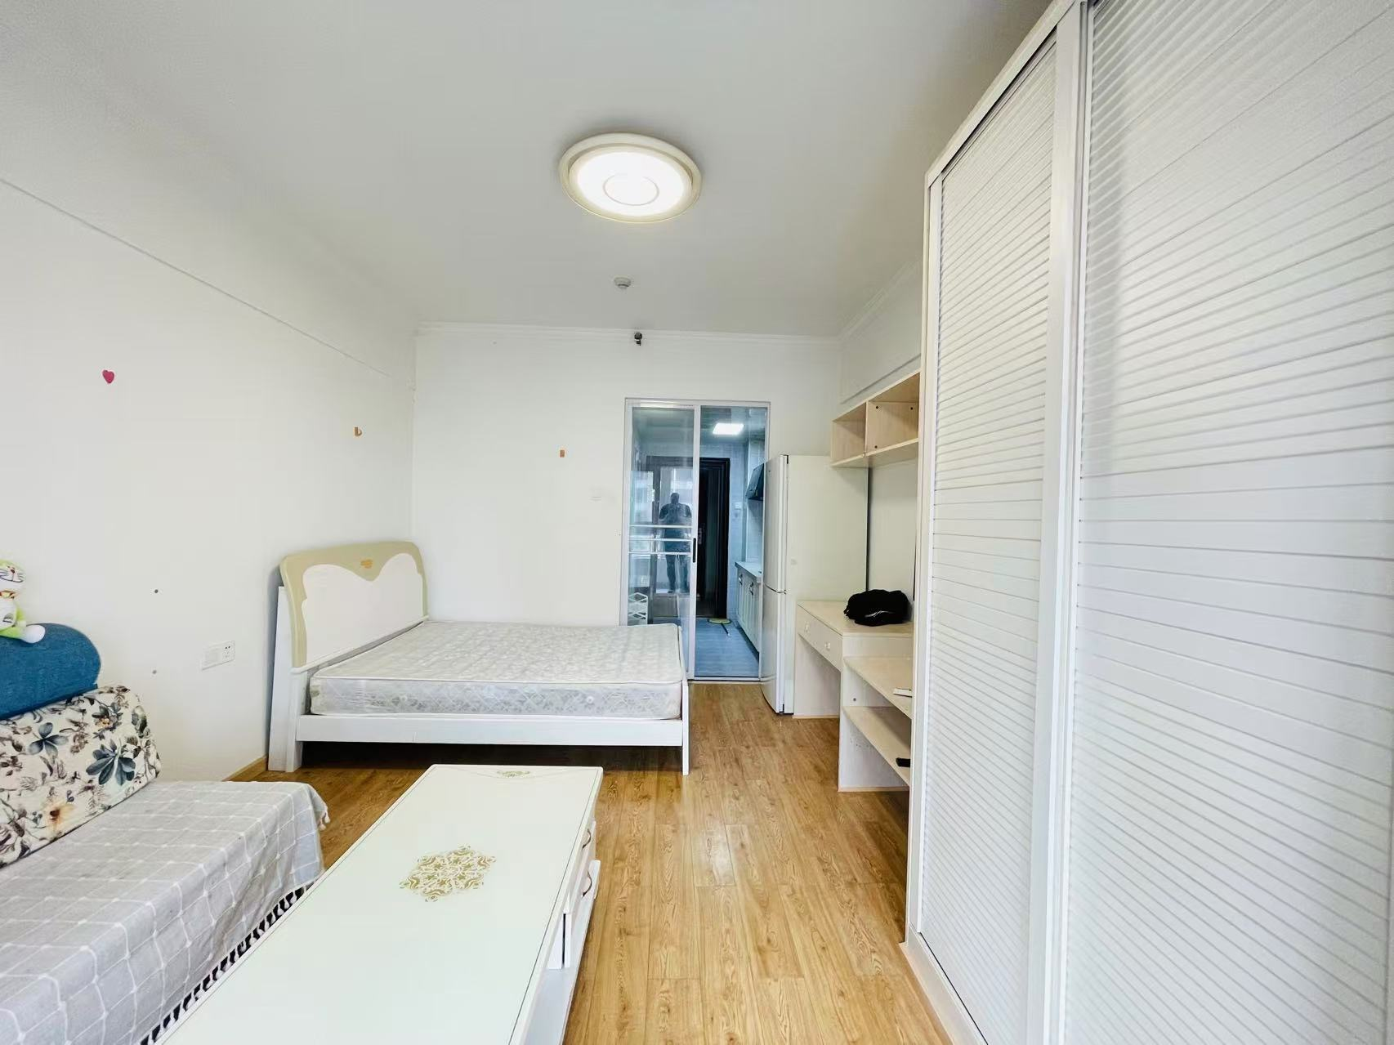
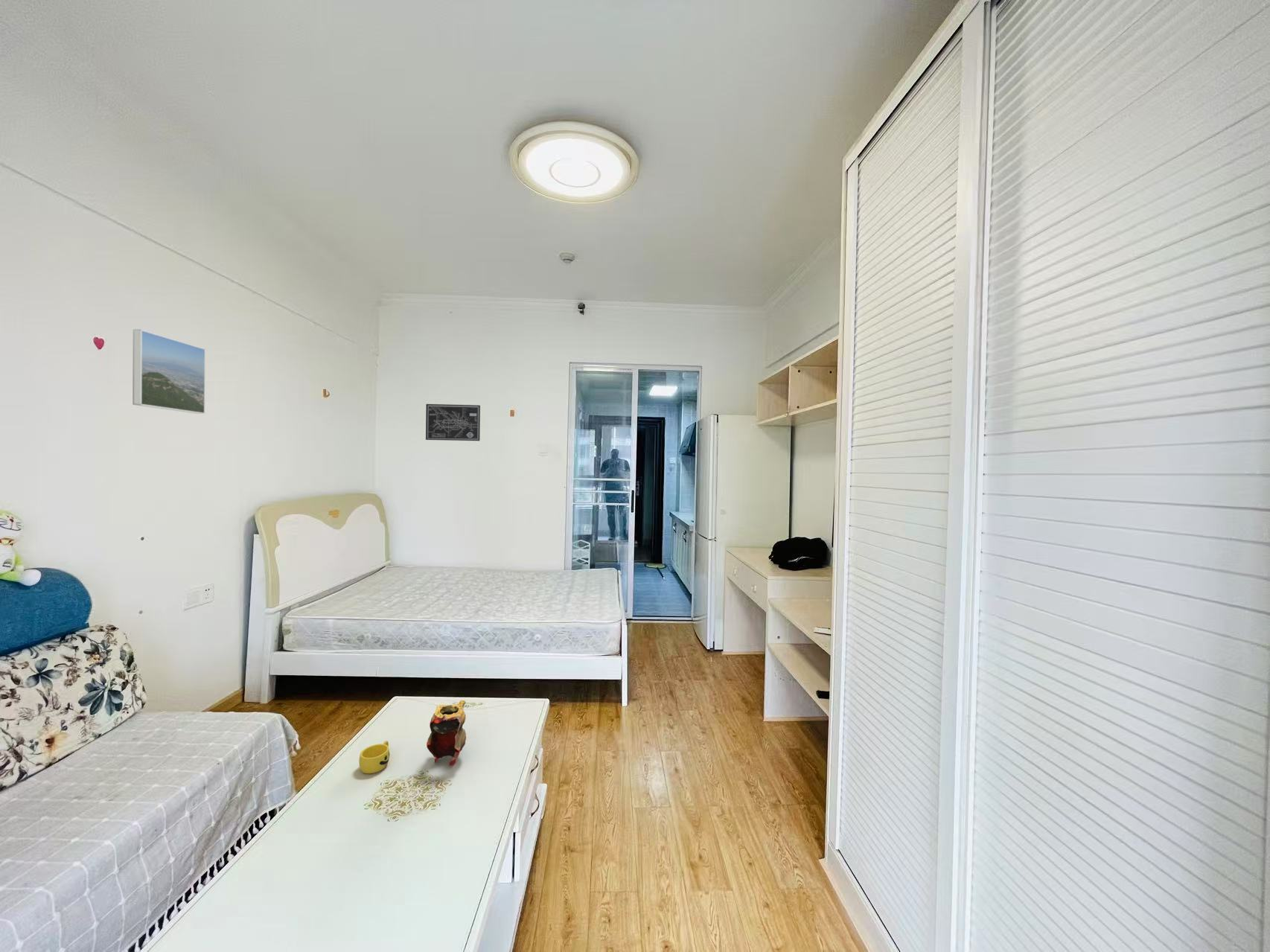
+ wall art (453, 422)
+ cup (377, 756)
+ teapot (446, 731)
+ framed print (171, 374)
